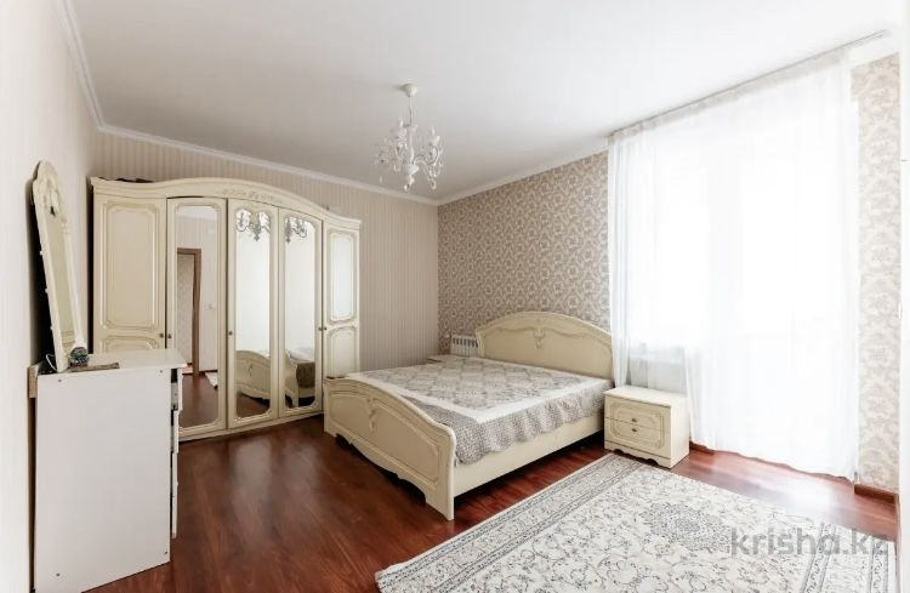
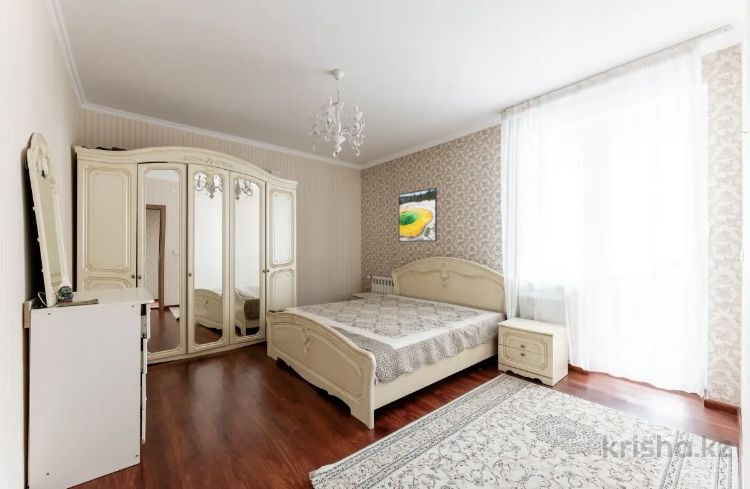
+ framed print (416, 216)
